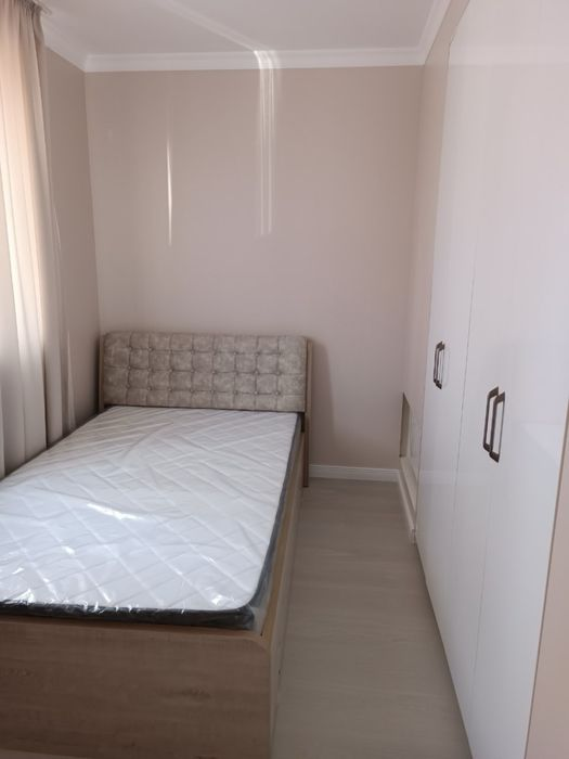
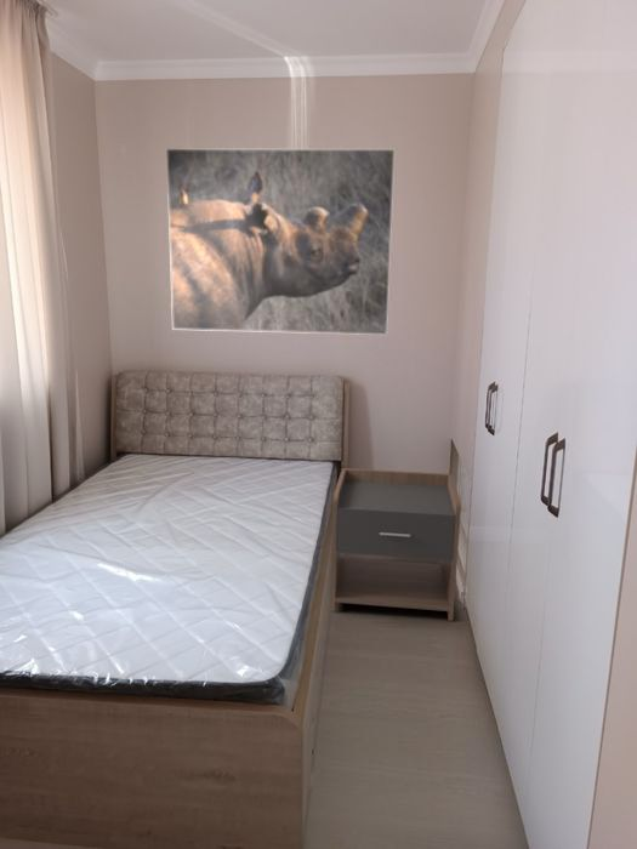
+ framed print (278, 243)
+ nightstand (393, 540)
